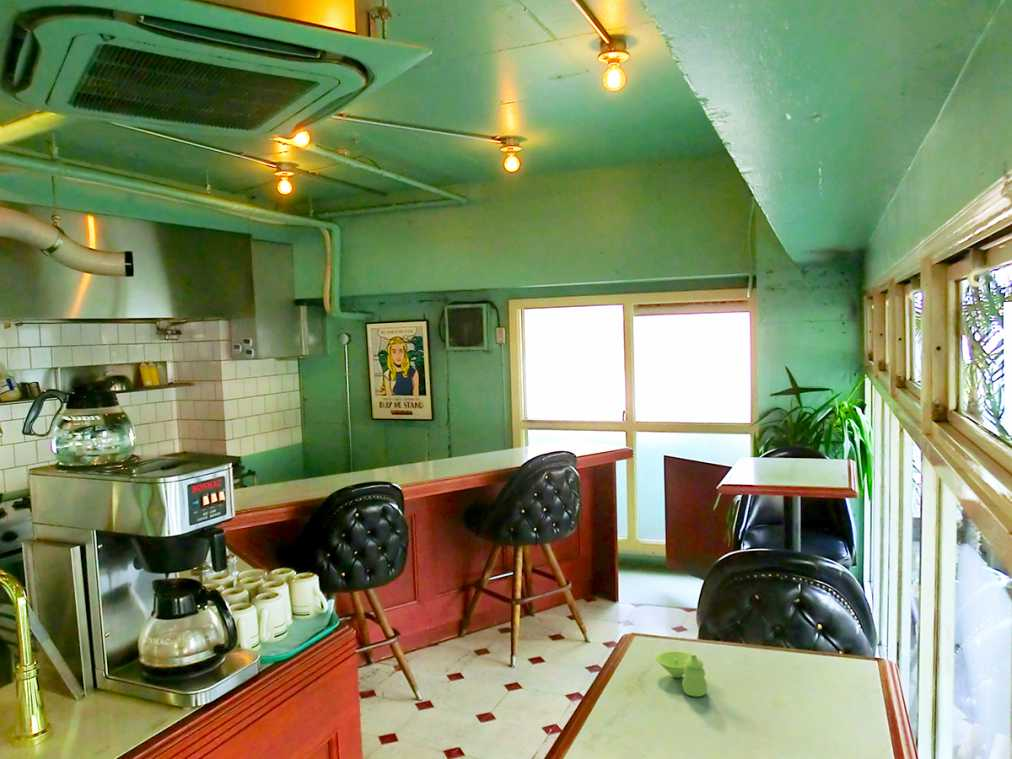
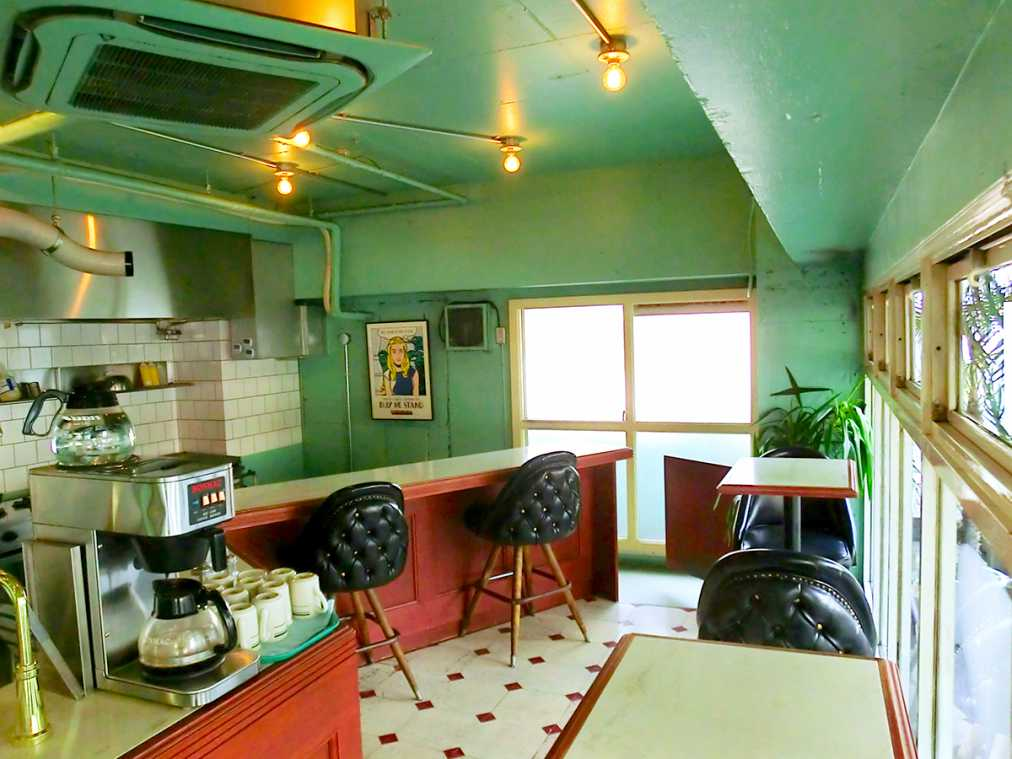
- sugar bowl (682, 664)
